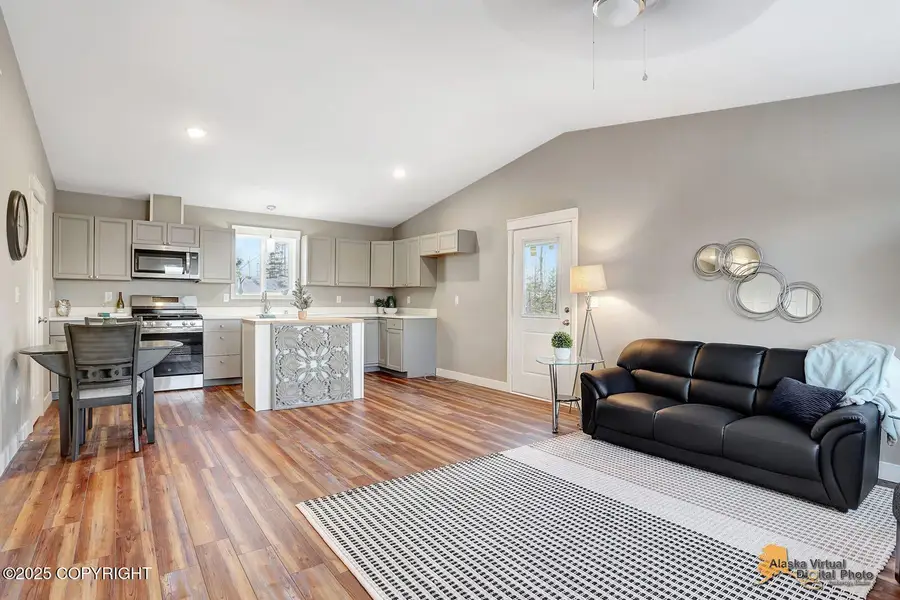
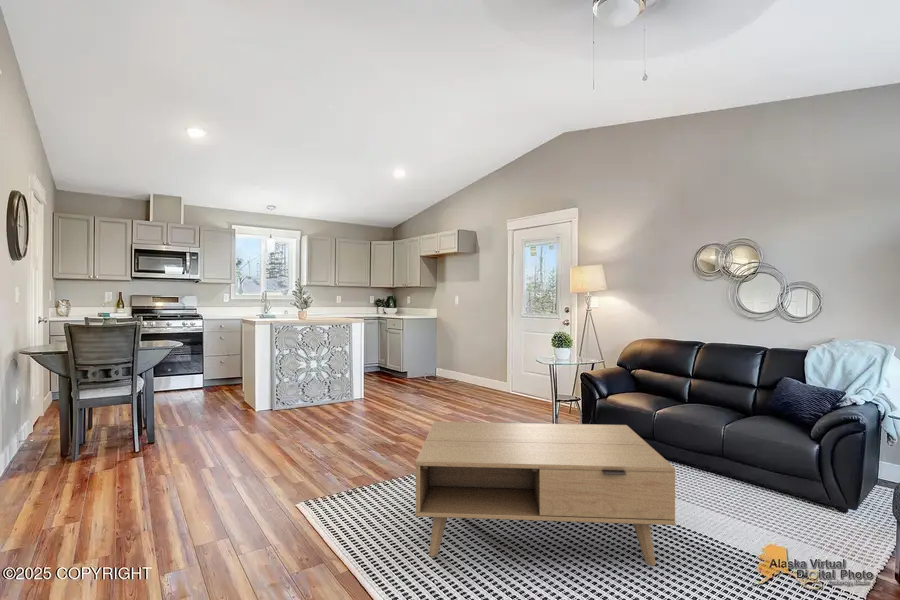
+ coffee table (535, 486)
